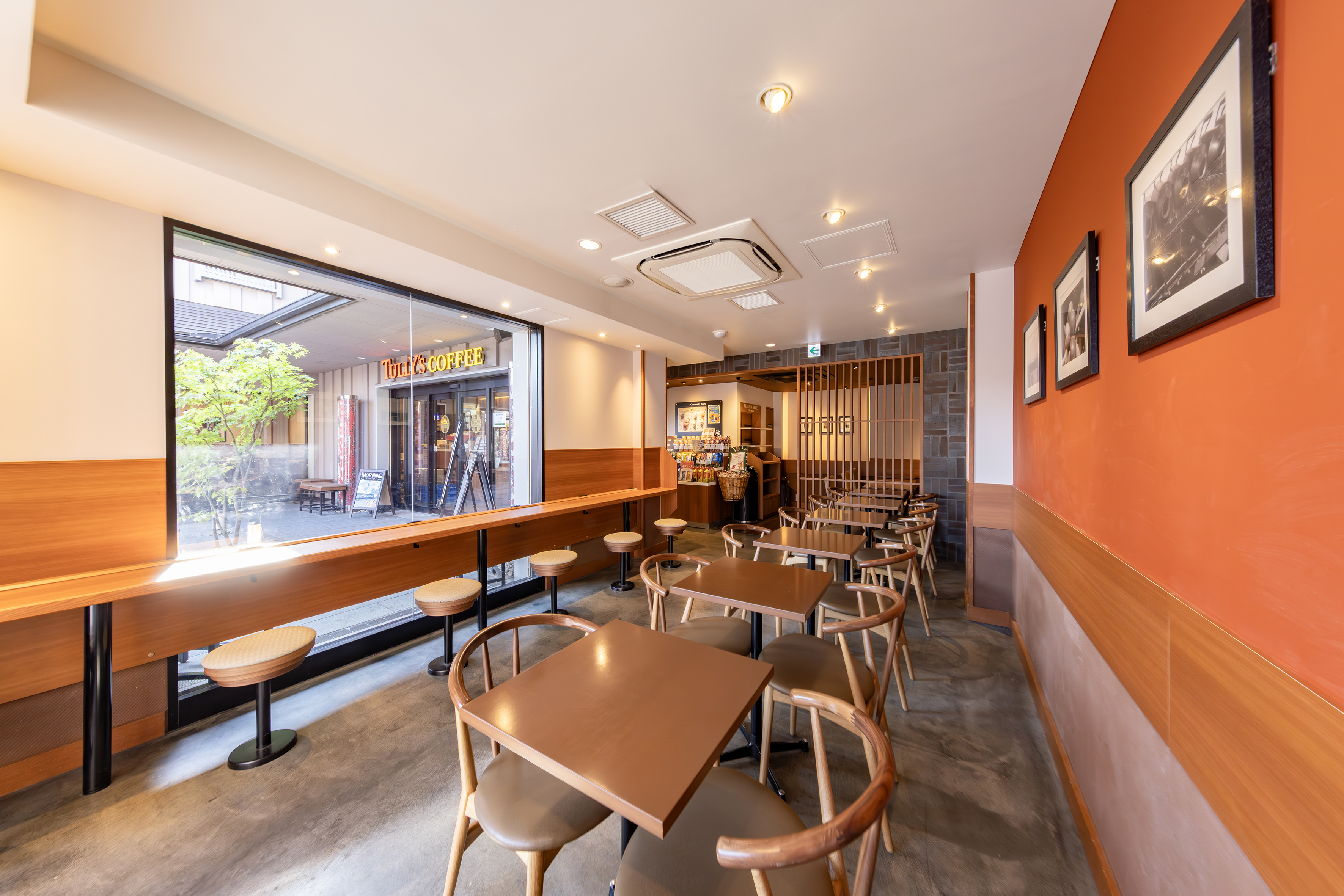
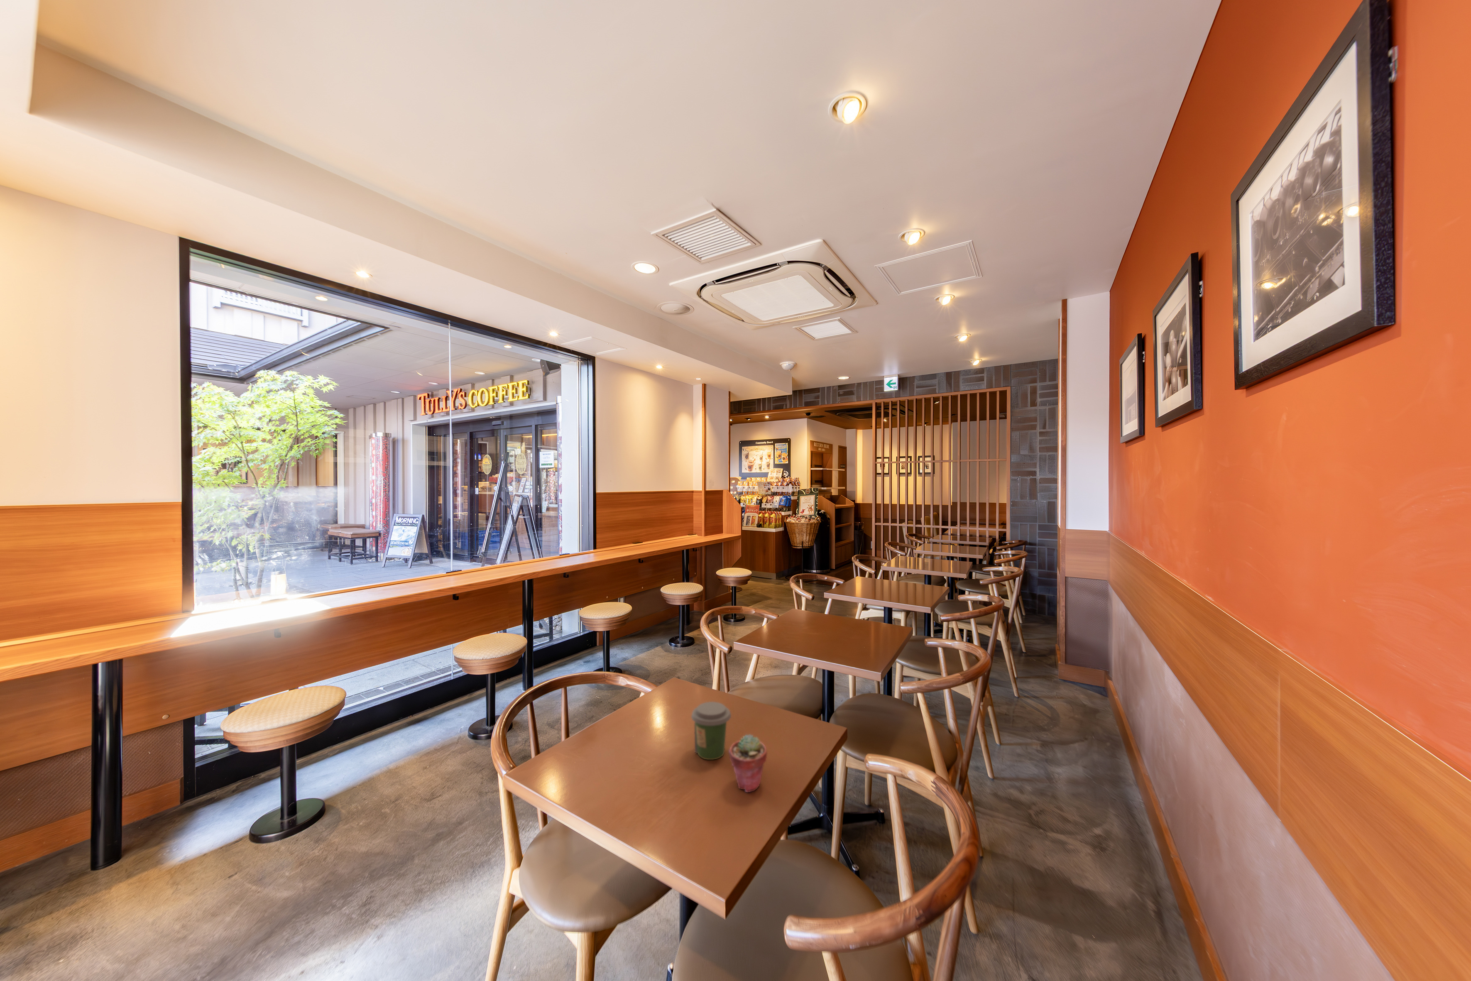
+ coffee cup (711, 730)
+ potted succulent (749, 759)
